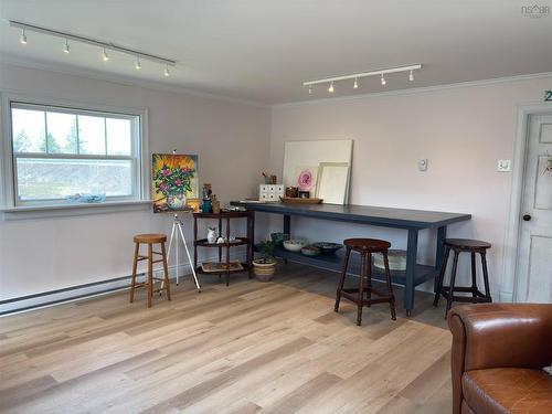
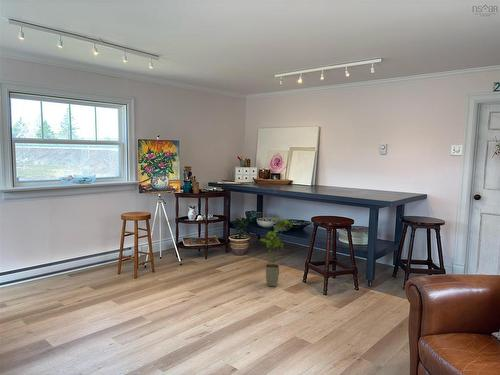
+ house plant (276, 252)
